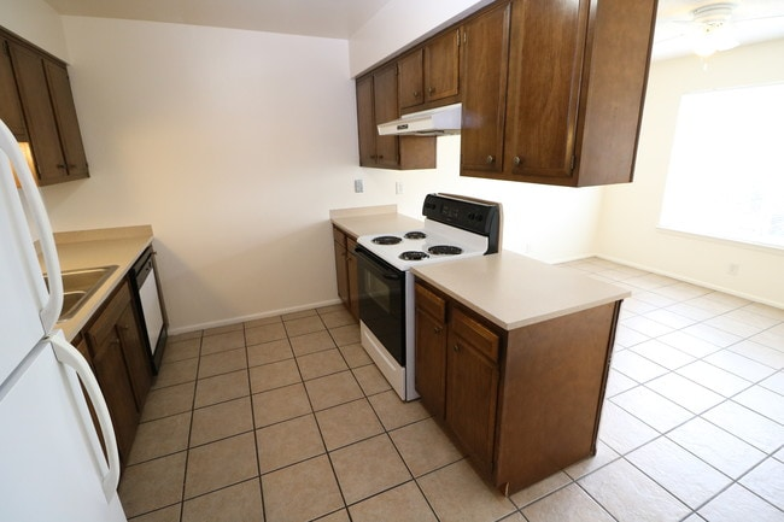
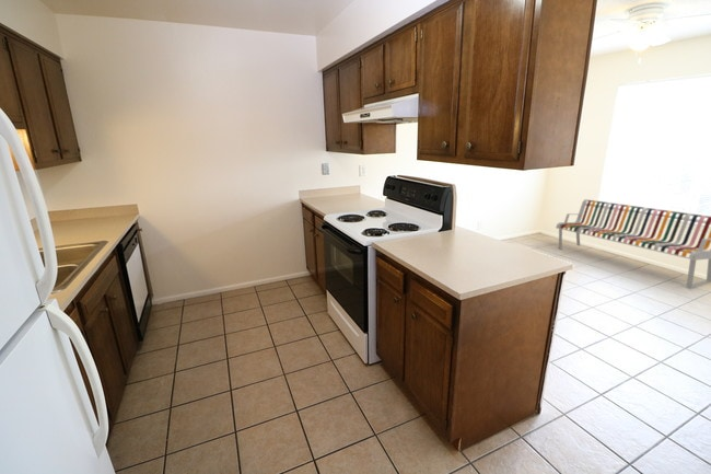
+ bench (628, 236)
